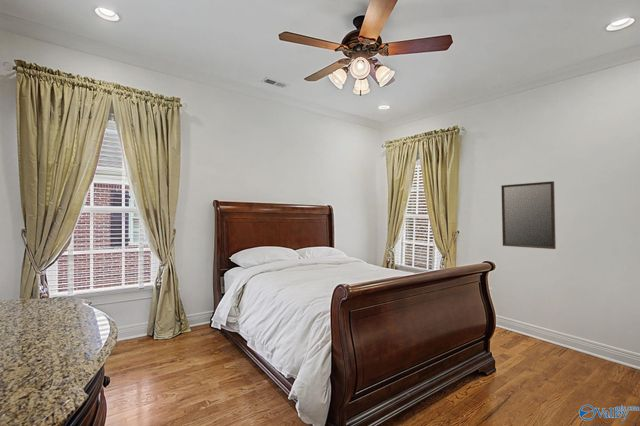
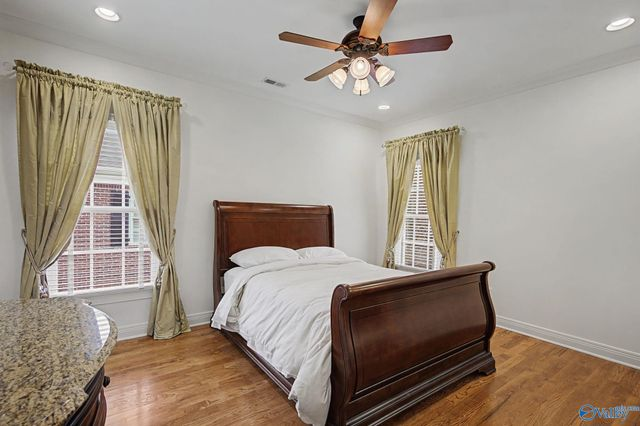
- home mirror (527, 215)
